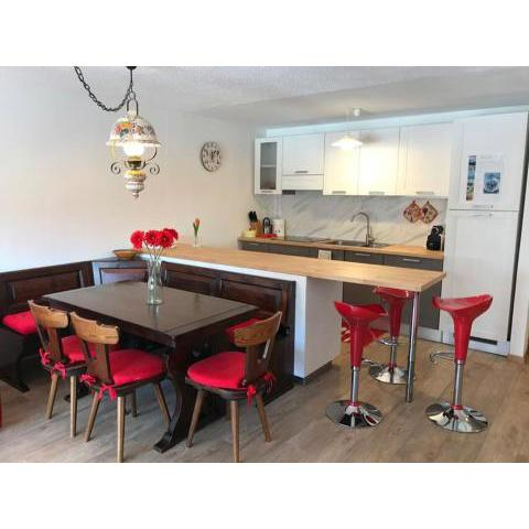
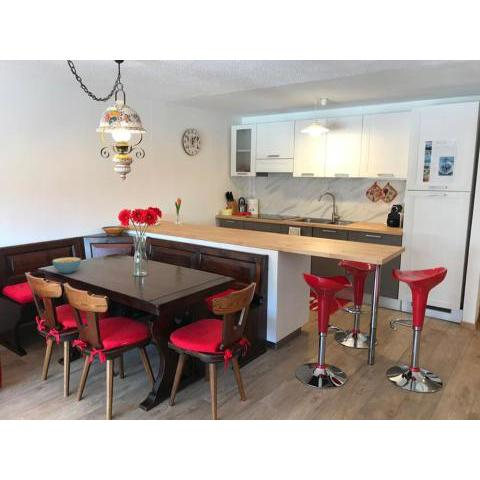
+ cereal bowl (67, 266)
